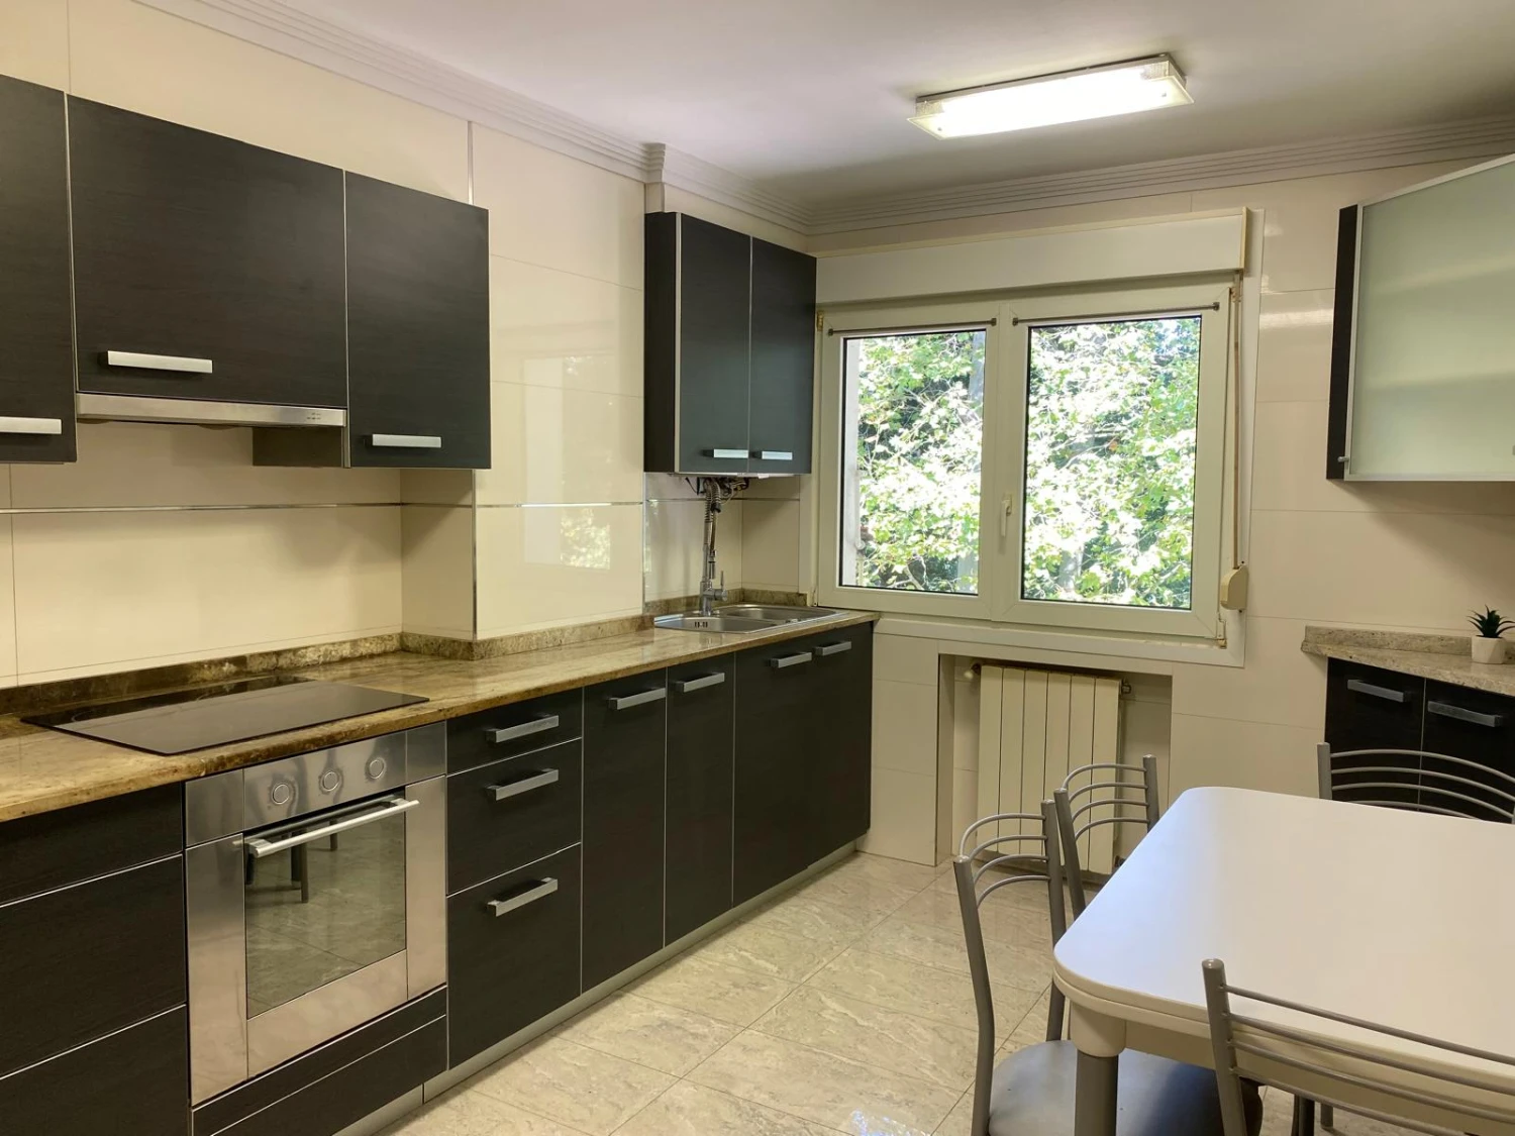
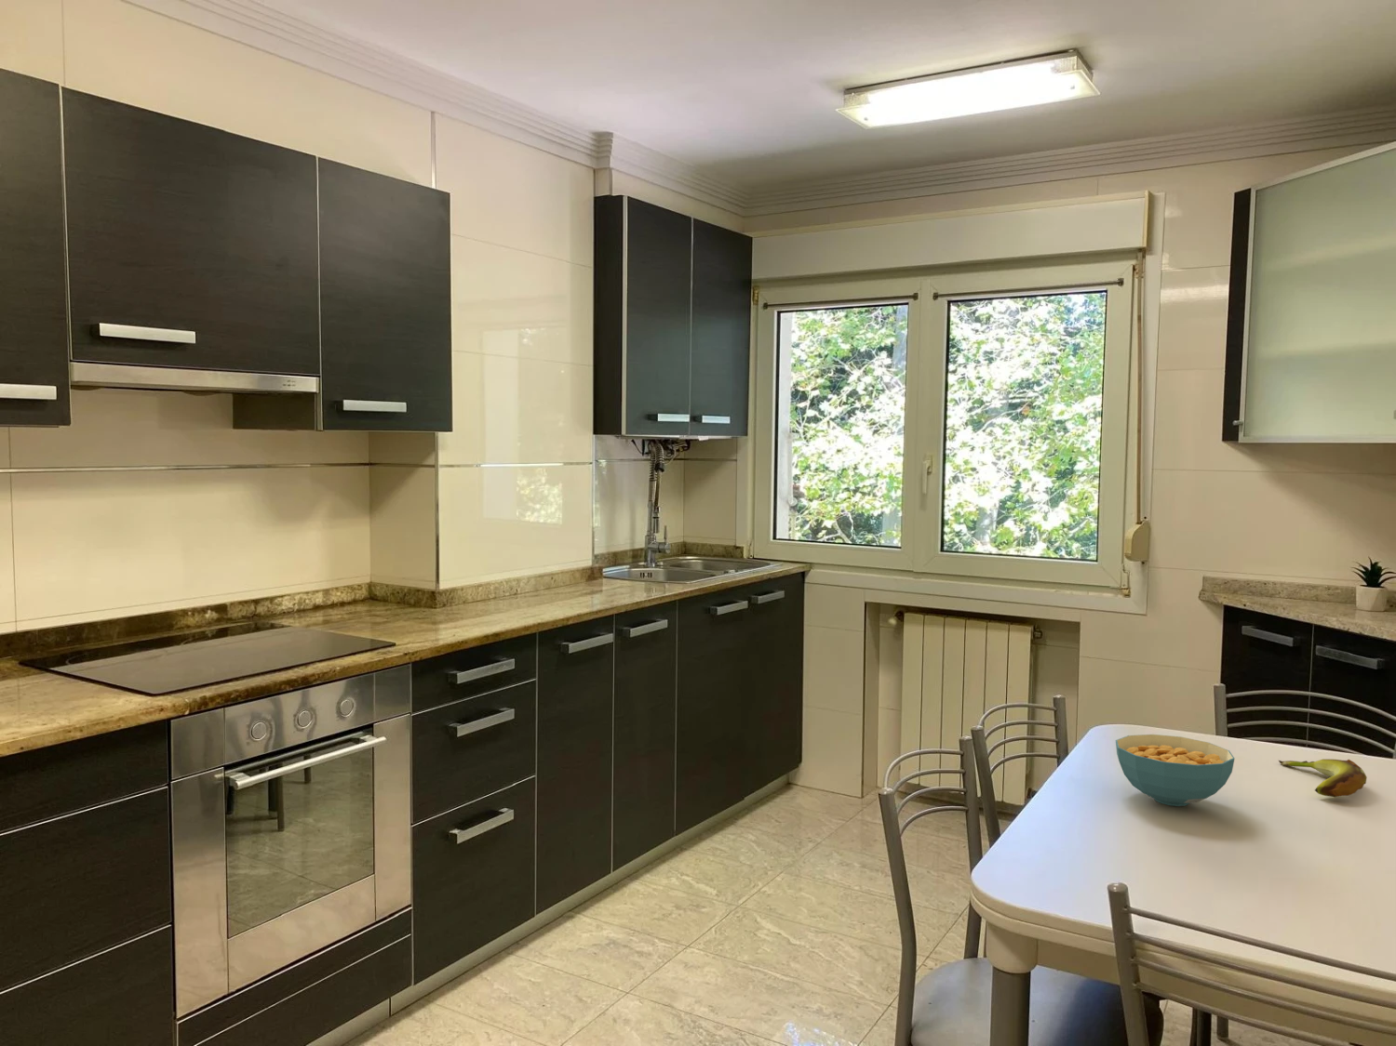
+ banana (1314, 768)
+ cereal bowl (1172, 775)
